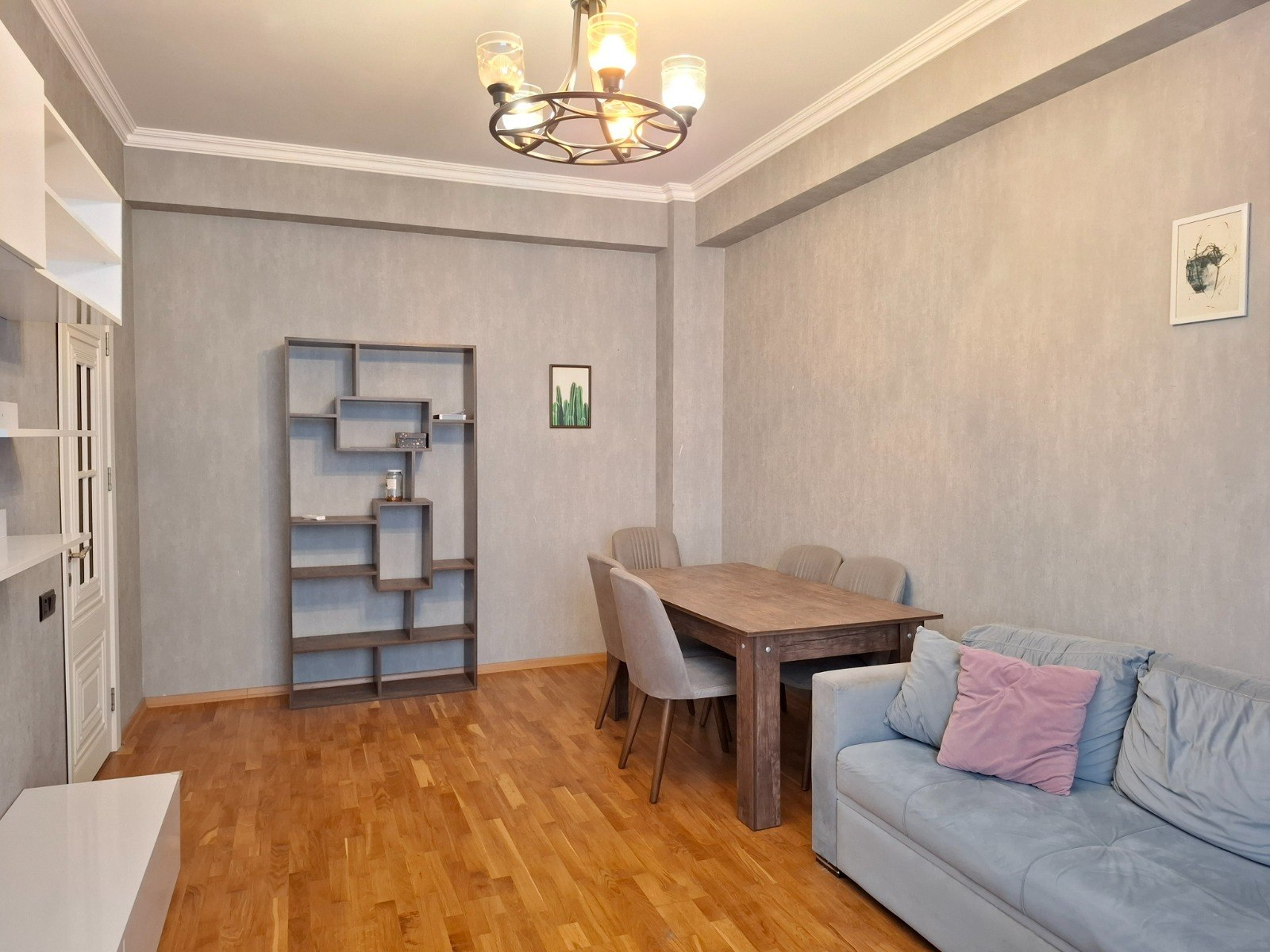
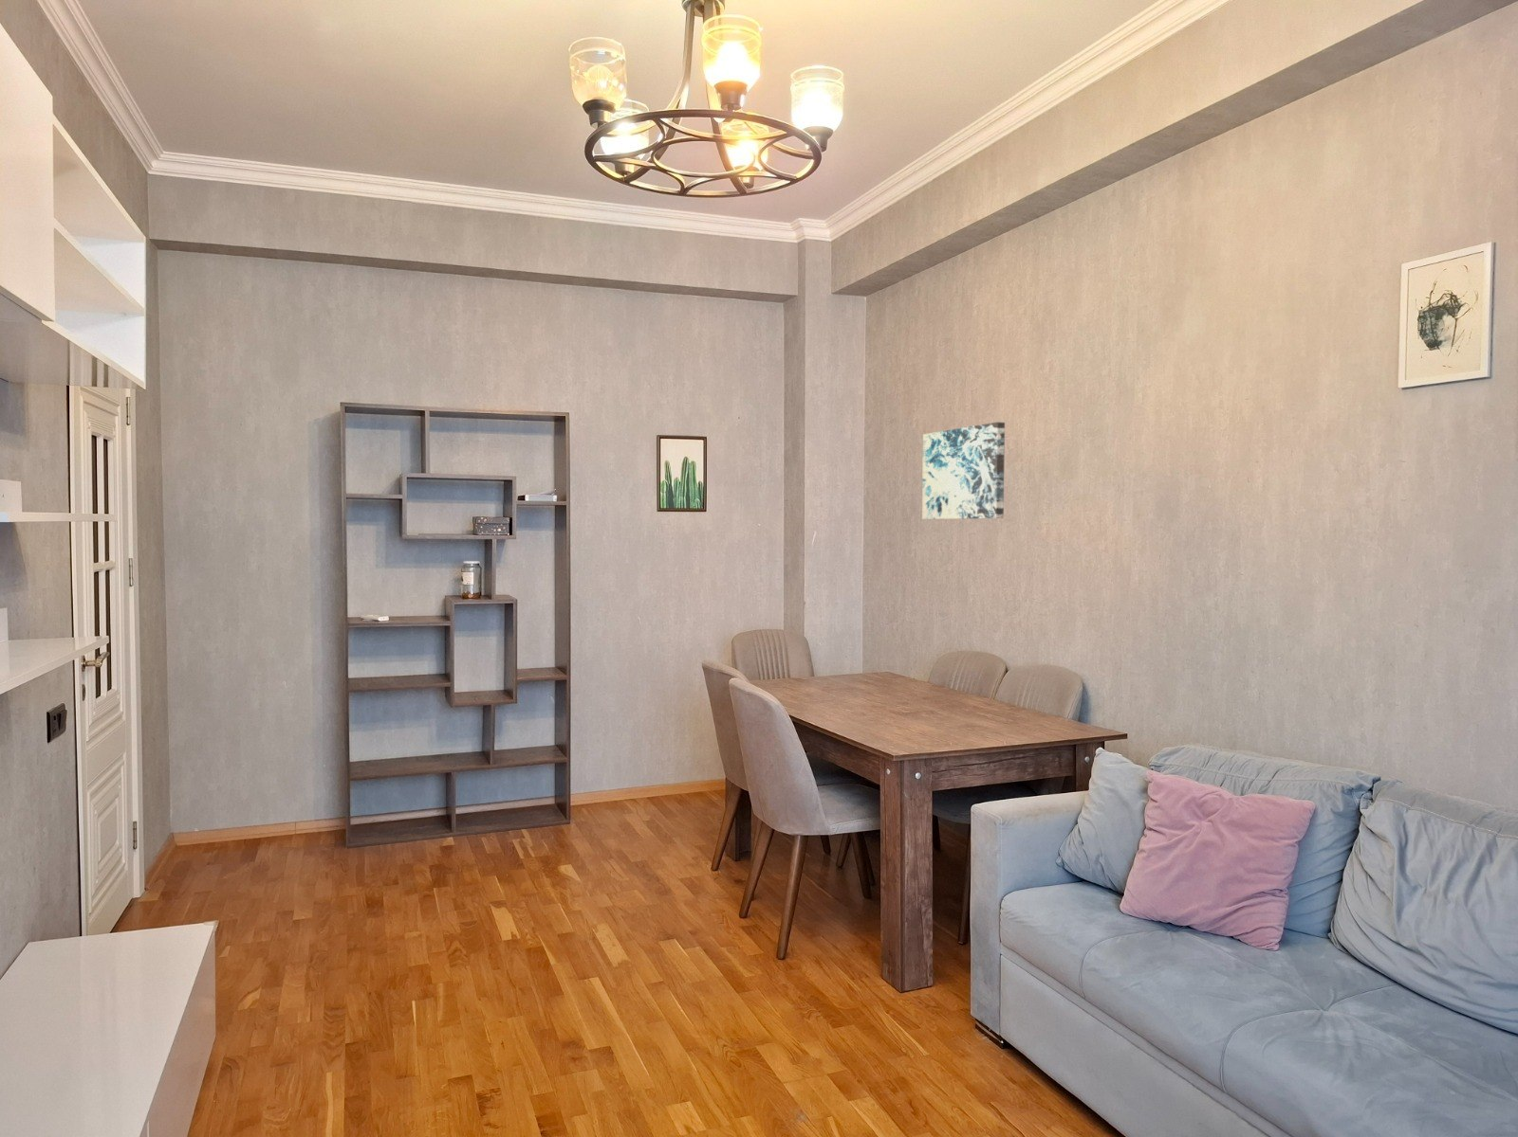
+ wall art (961, 474)
